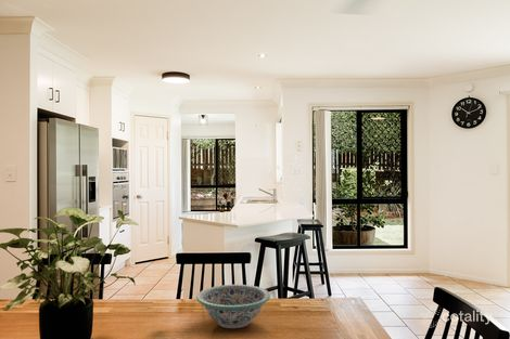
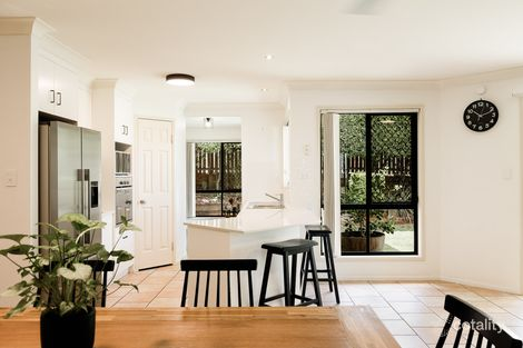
- decorative bowl (233, 308)
